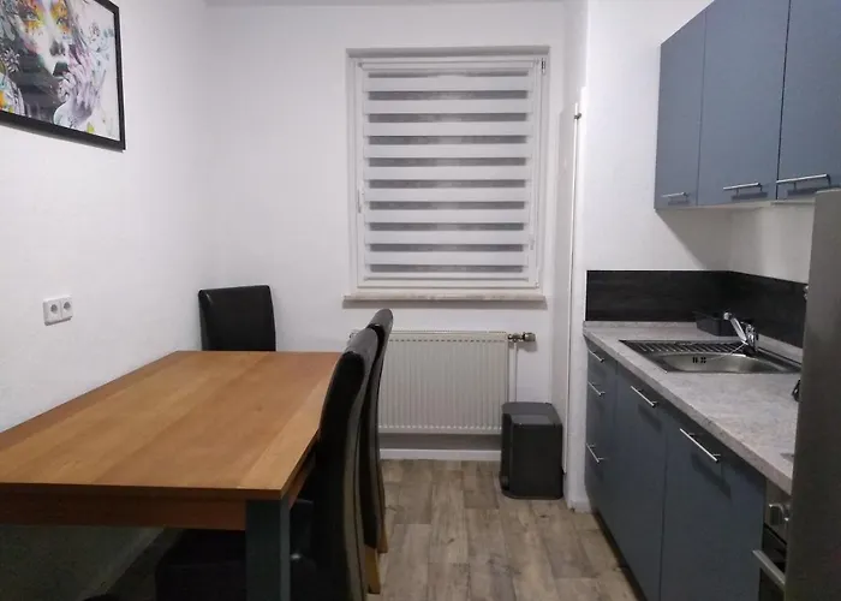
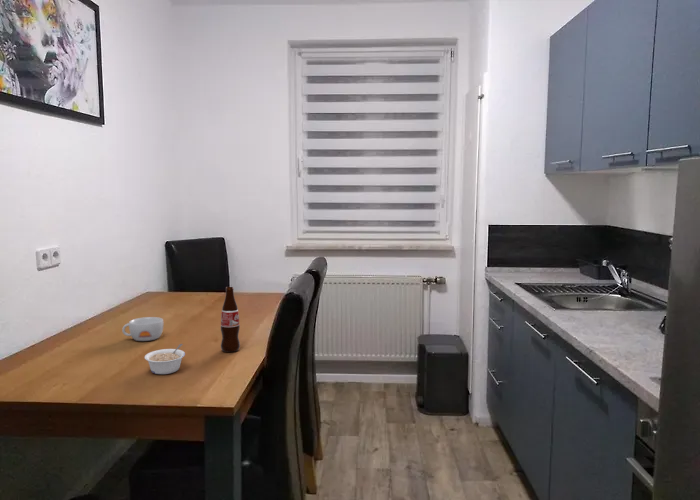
+ bottle (230, 318)
+ bowl (143, 329)
+ legume (165, 360)
